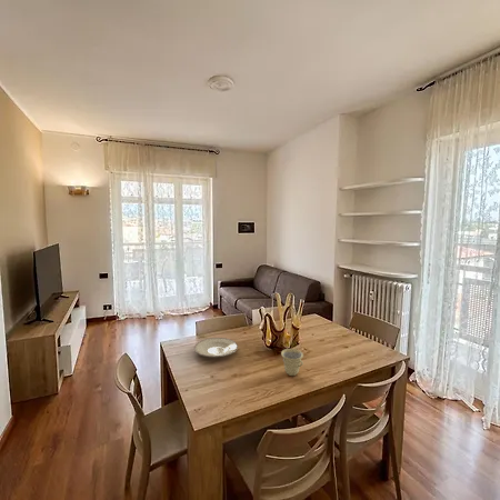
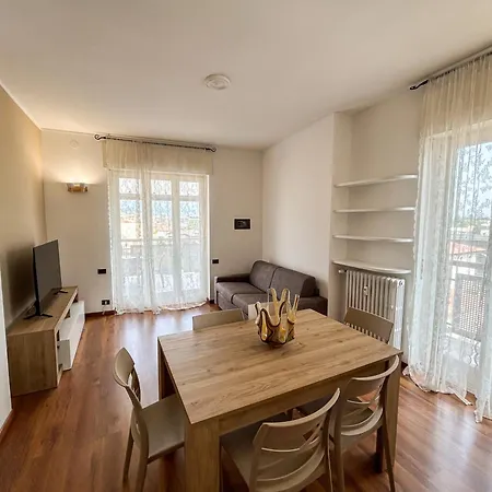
- cup (291, 363)
- plate (216, 348)
